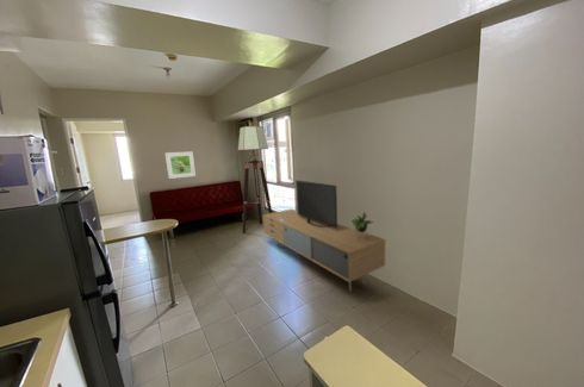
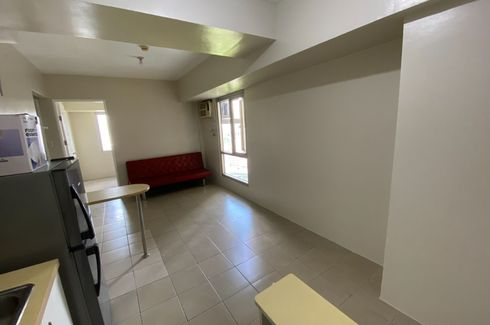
- floor lamp (255, 179)
- media console (312, 223)
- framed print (180, 164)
